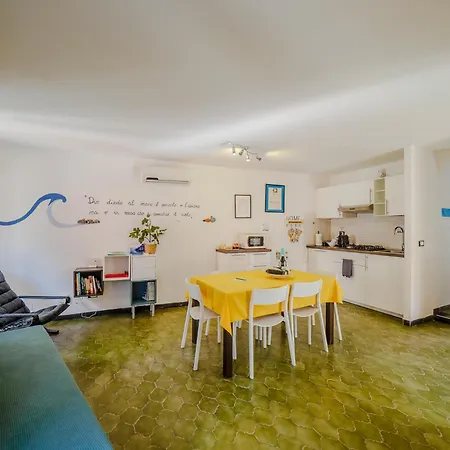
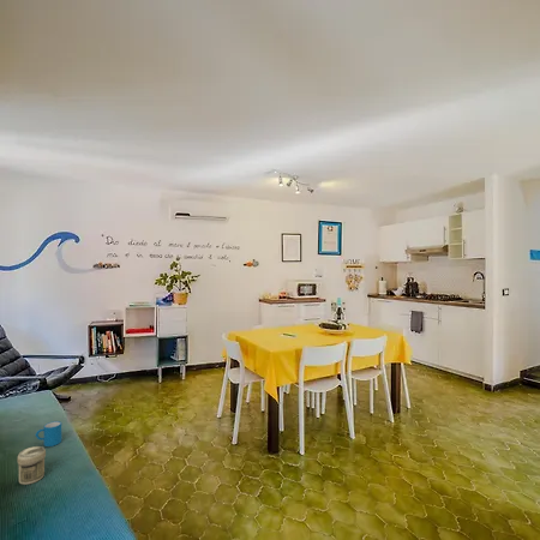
+ mug (48, 434)
+ jar (31, 464)
